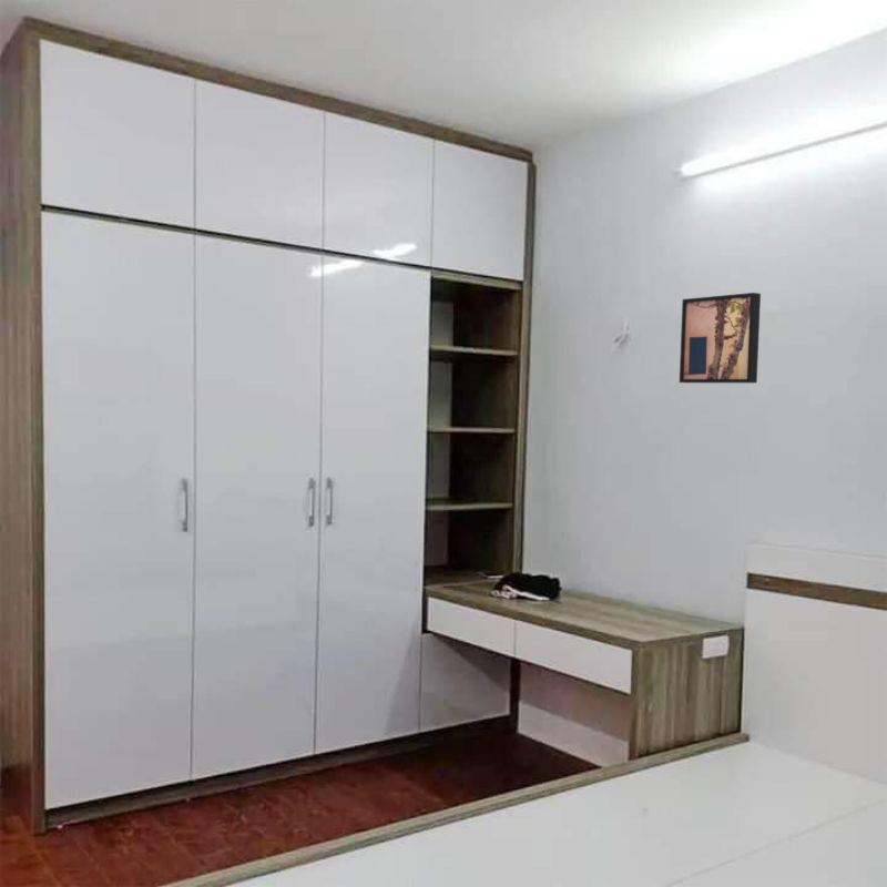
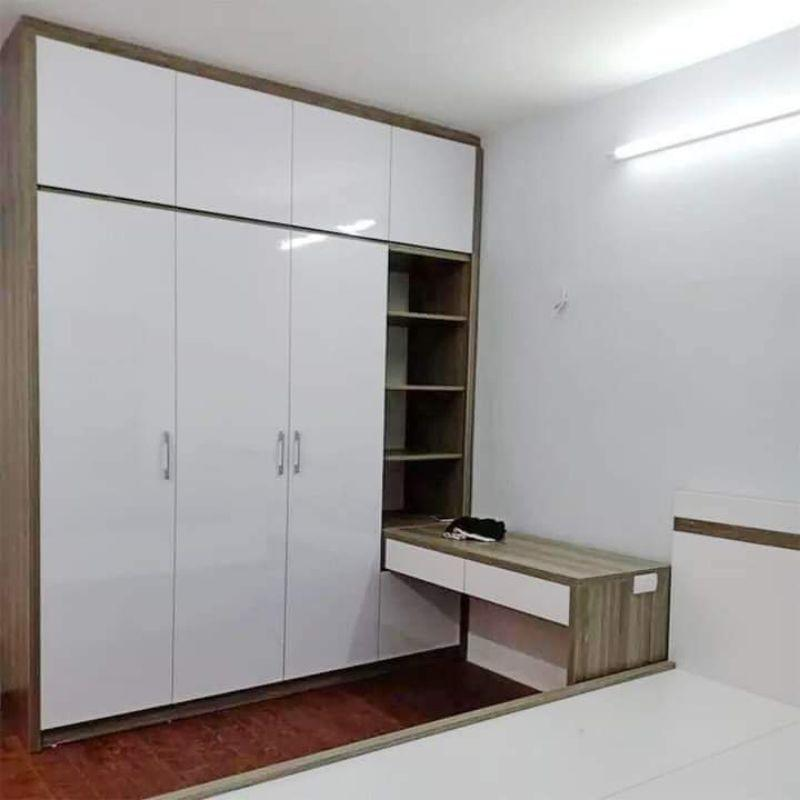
- wall art (717, 339)
